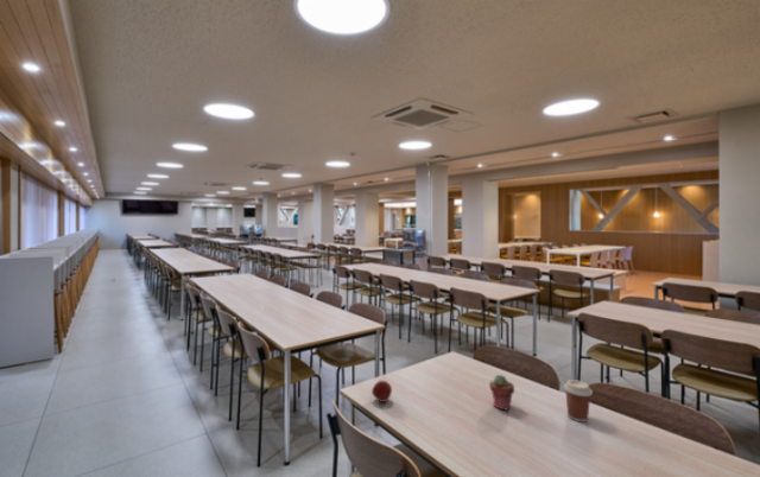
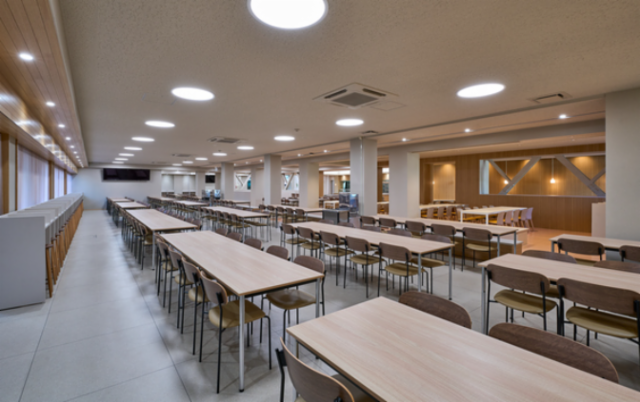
- potted succulent (501, 390)
- apple (381, 390)
- coffee cup (577, 400)
